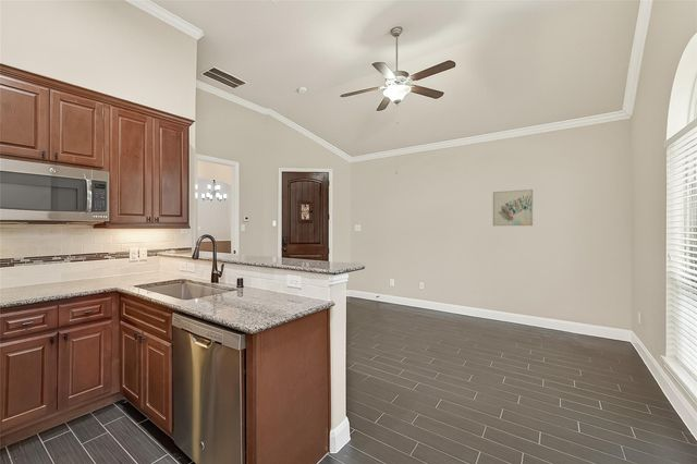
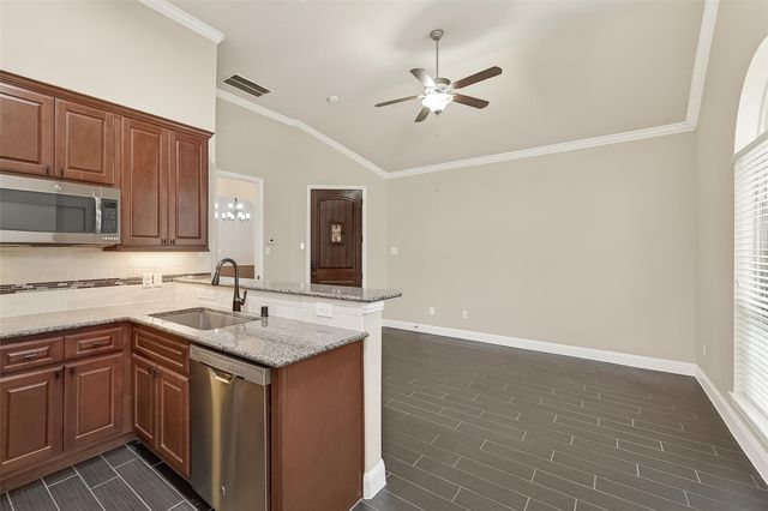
- wall art (512, 208)
